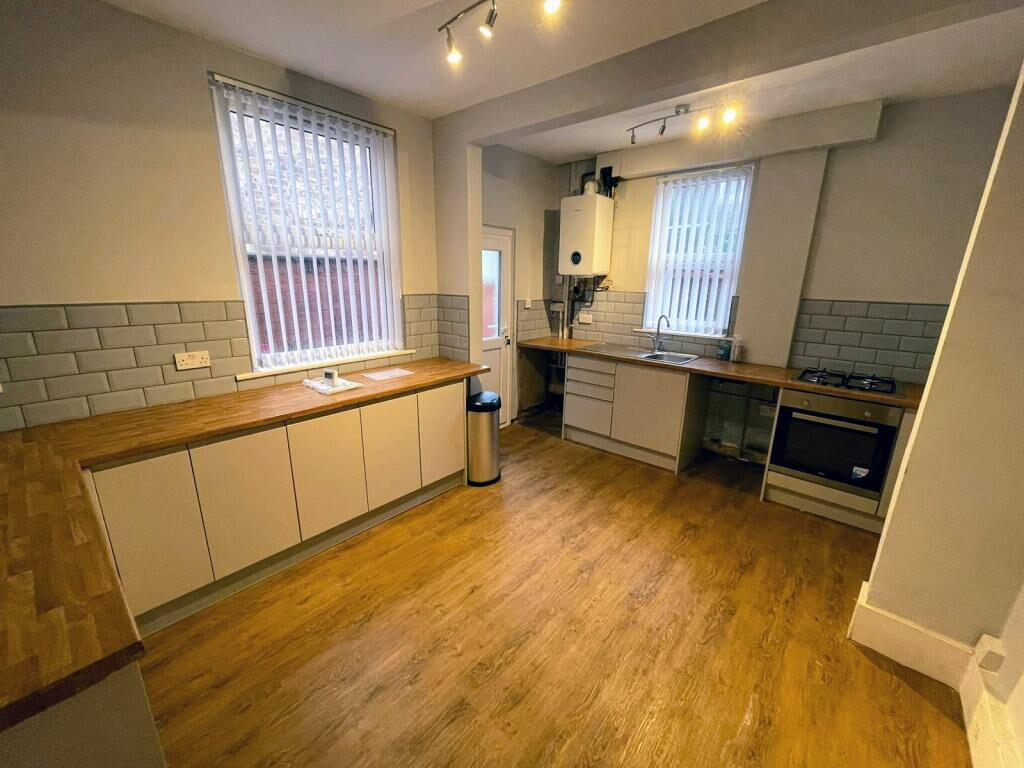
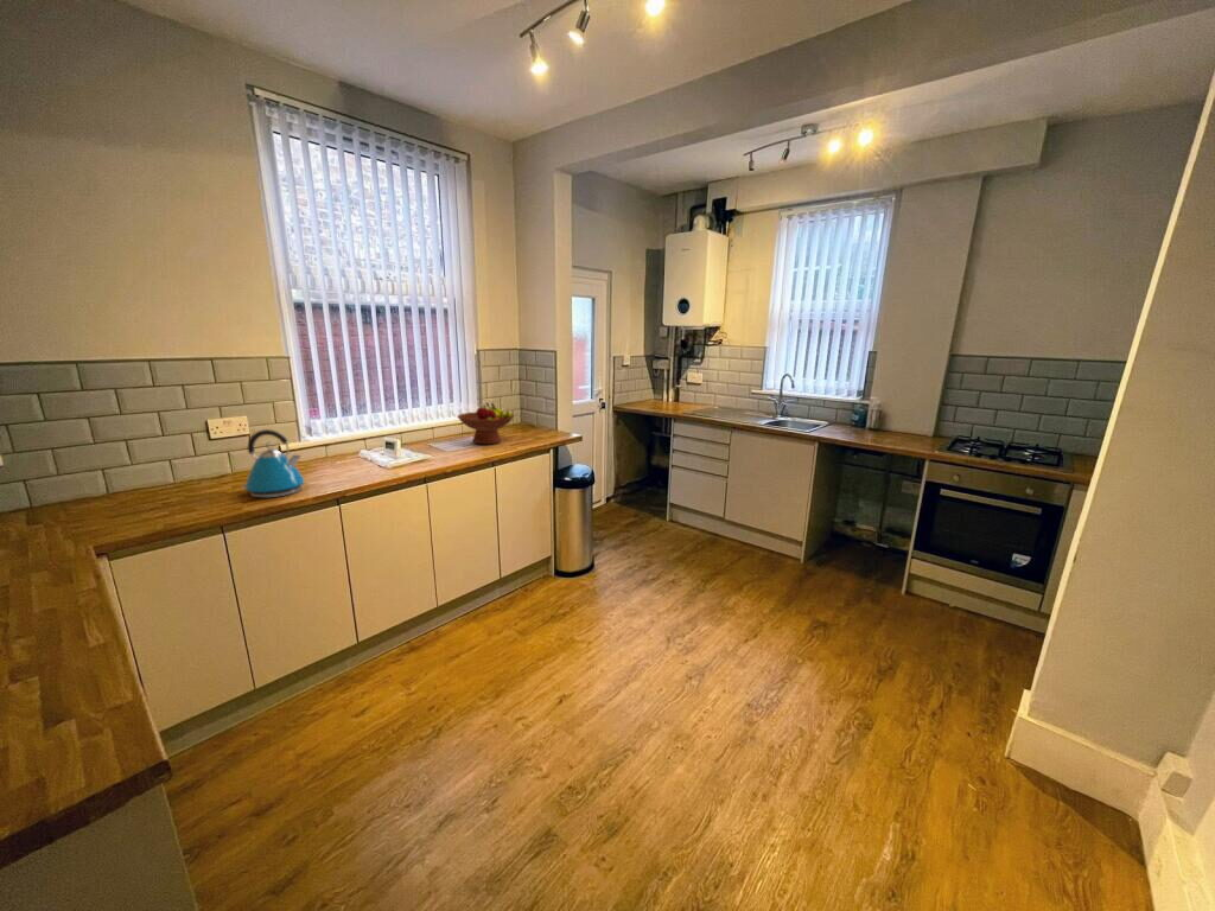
+ kettle (269, 460)
+ fruit bowl (485, 423)
